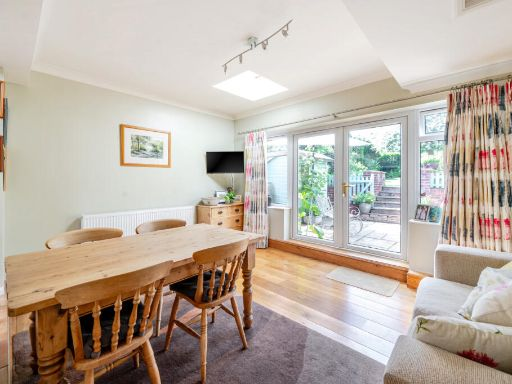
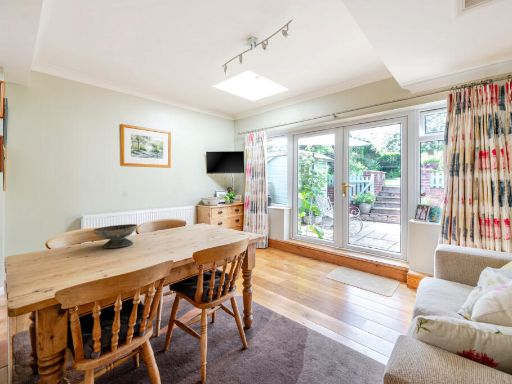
+ decorative bowl (116, 235)
